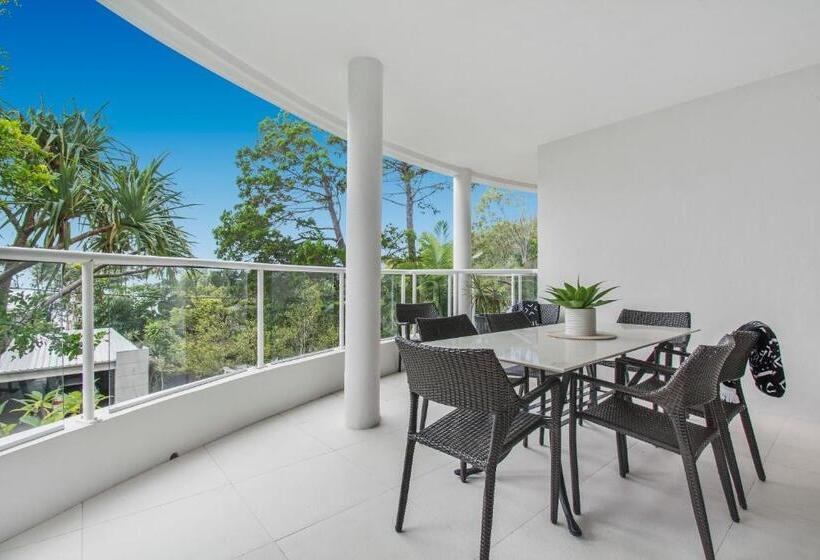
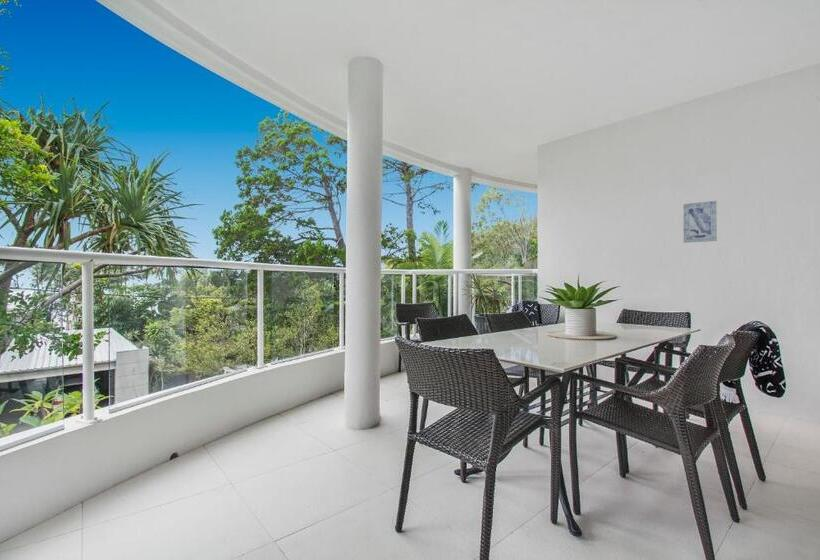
+ wall art (699, 222)
